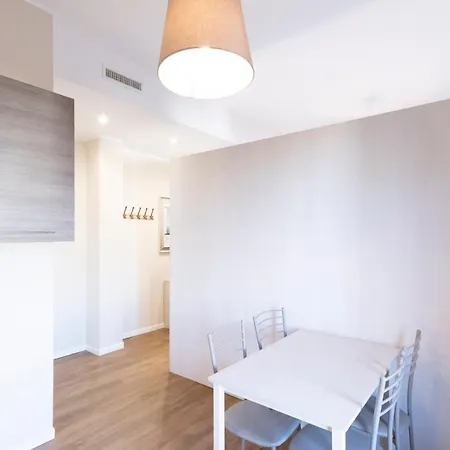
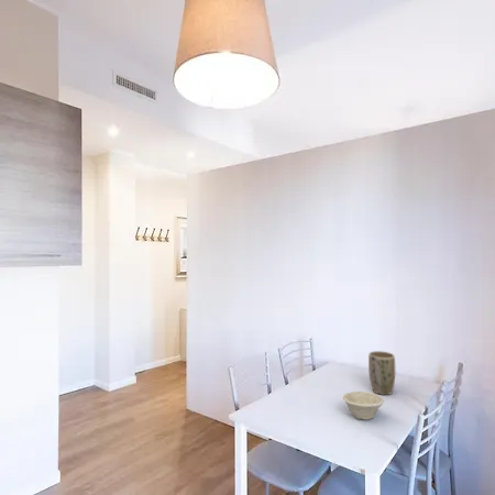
+ plant pot (382, 373)
+ bowl (363, 406)
